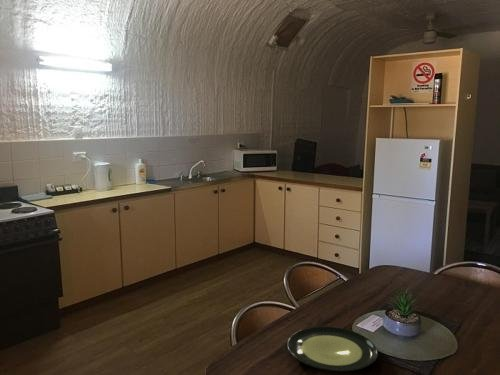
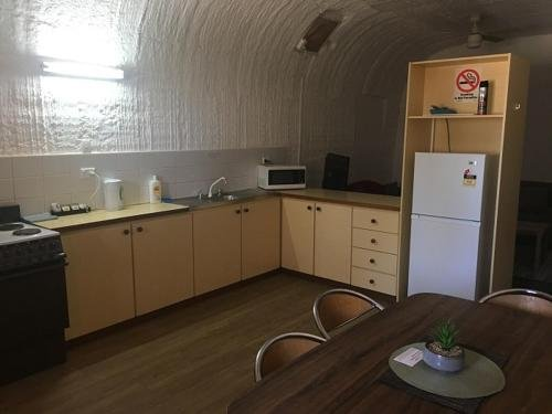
- plate (331, 349)
